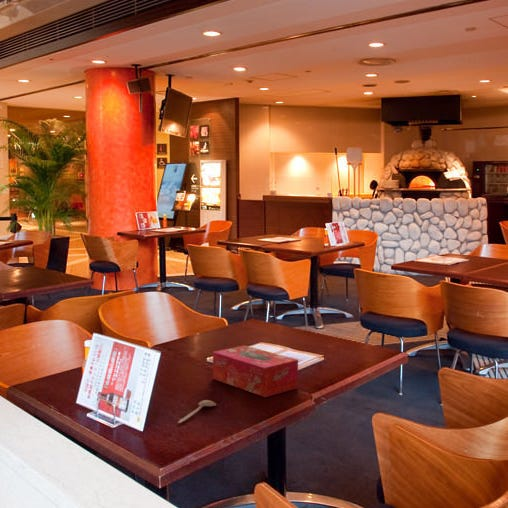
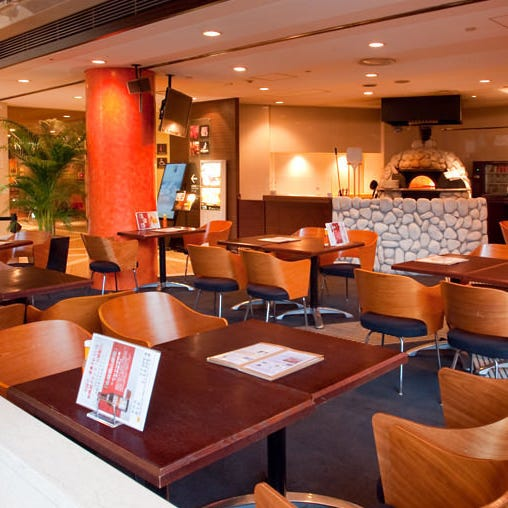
- spoon (196, 409)
- tissue box (254, 369)
